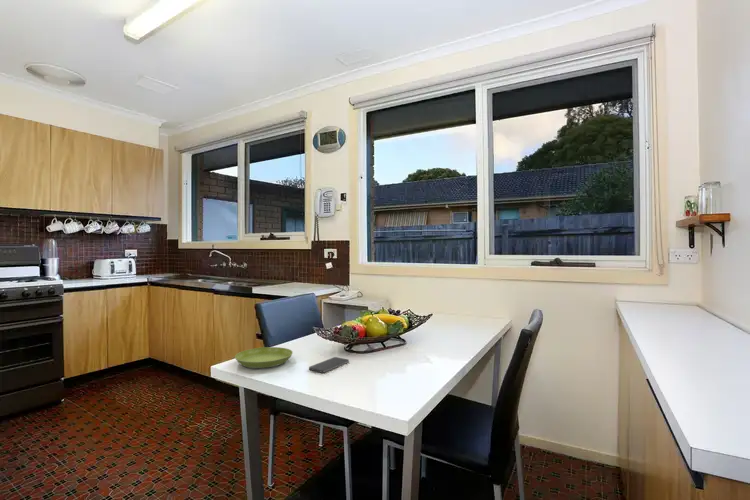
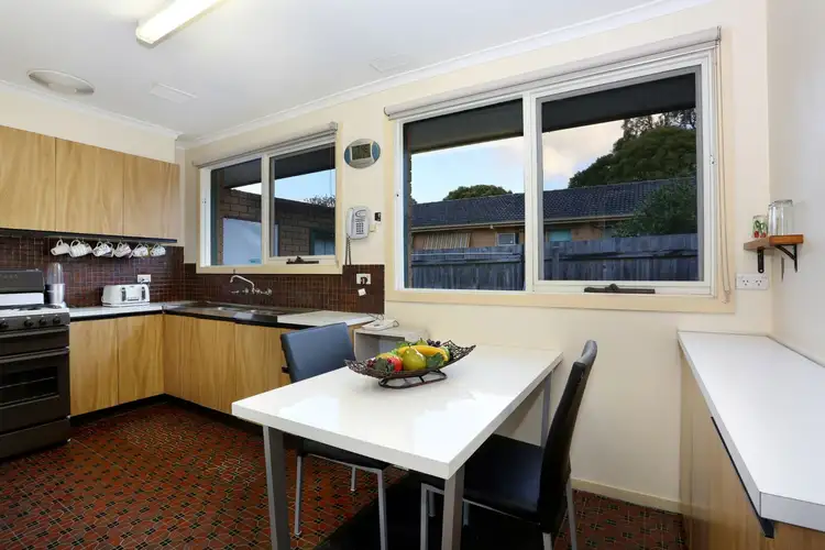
- saucer (264, 357)
- smartphone (329, 364)
